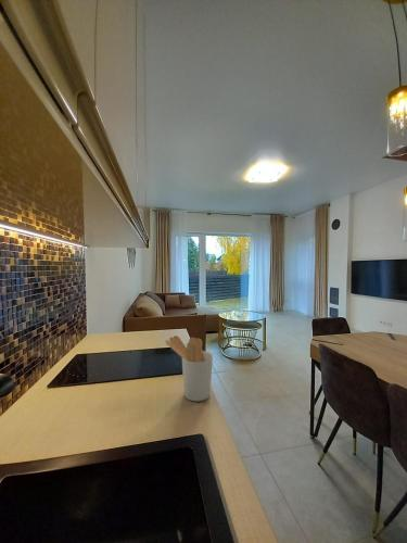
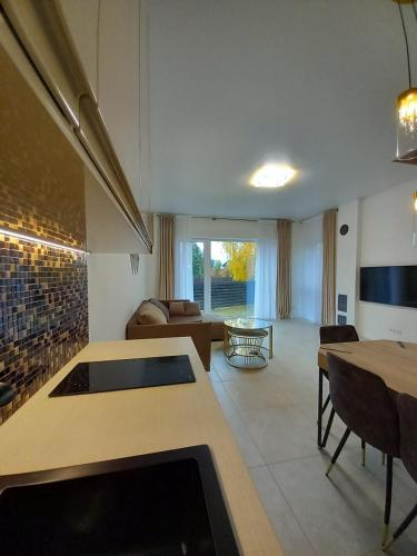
- utensil holder (189, 365)
